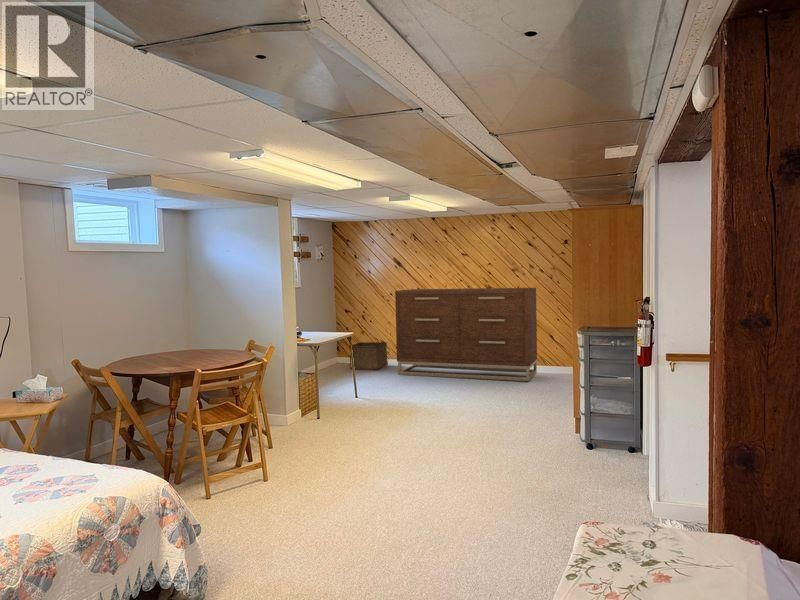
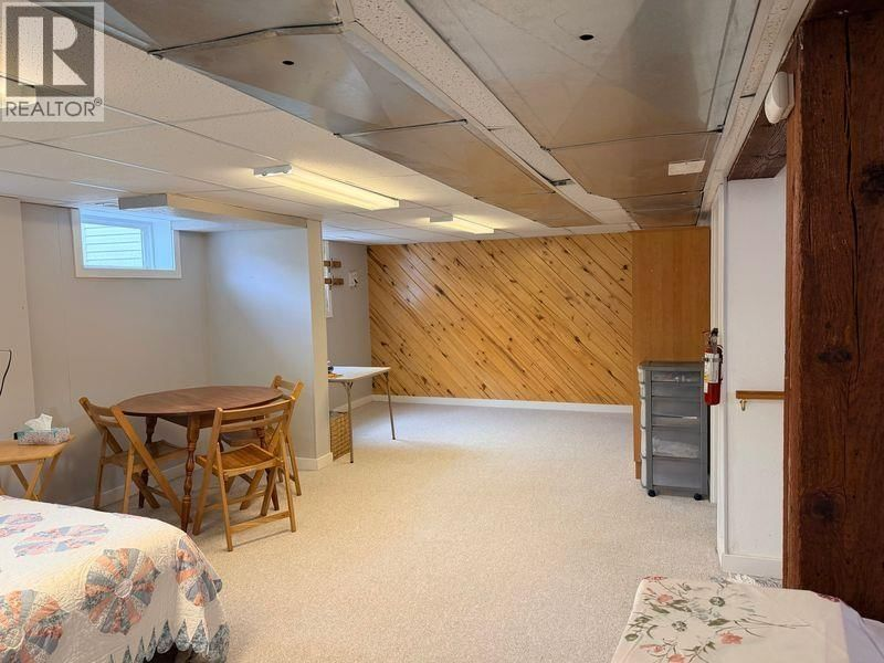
- dresser (465, 331)
- storage bin (368, 355)
